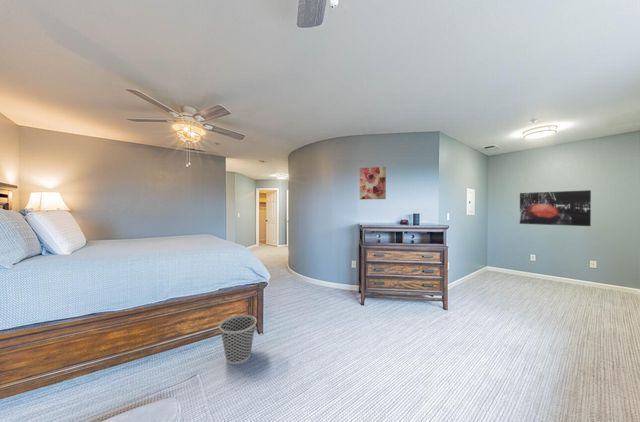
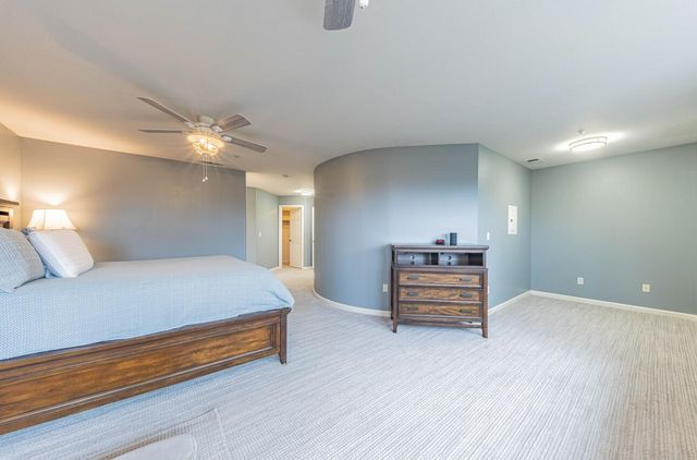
- wall art (372, 183)
- wall art (552, 208)
- wastebasket (238, 339)
